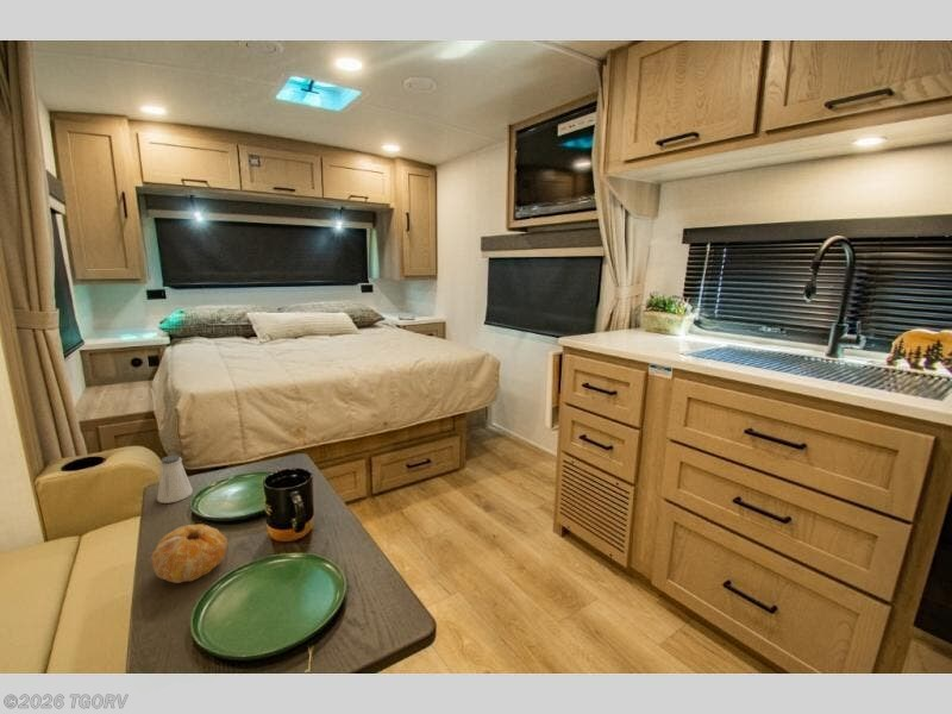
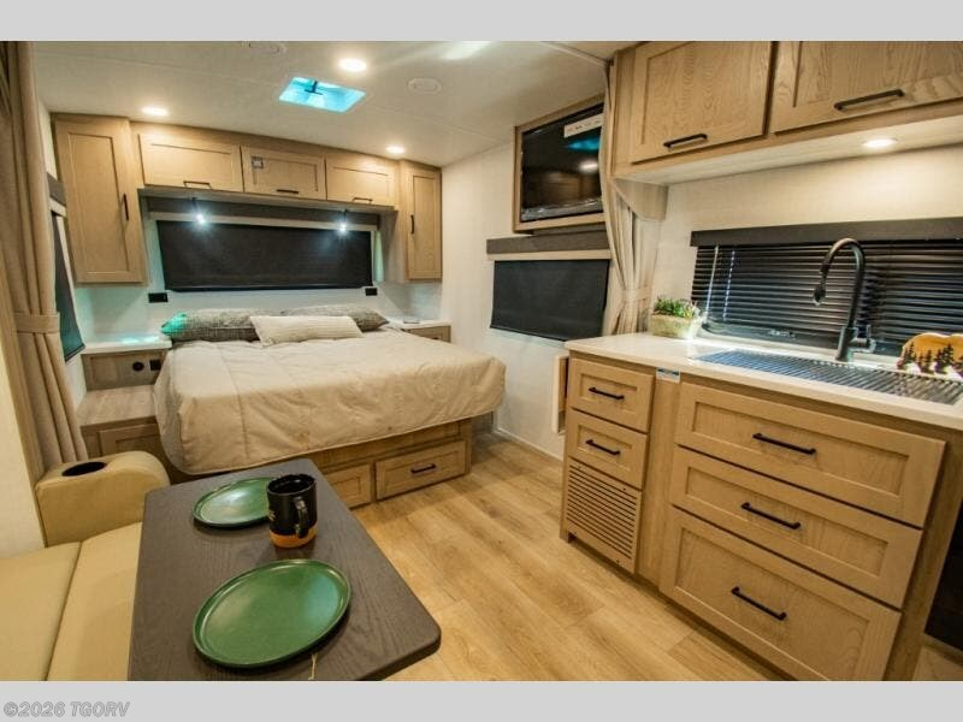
- saltshaker (173, 476)
- fruit (189, 550)
